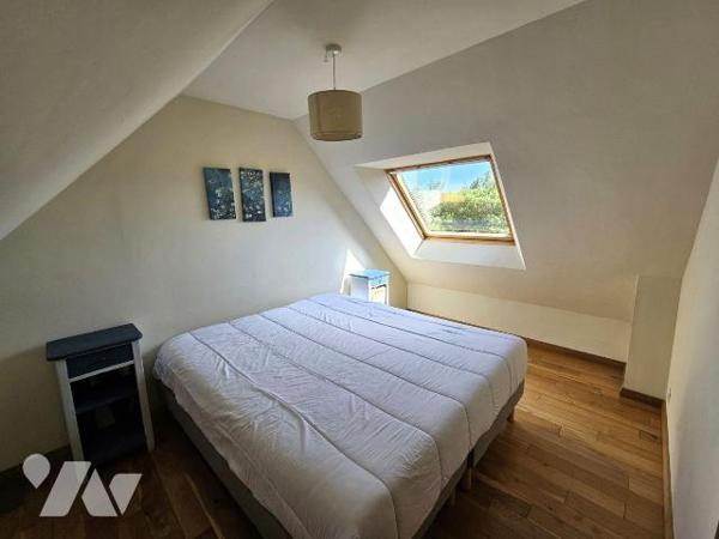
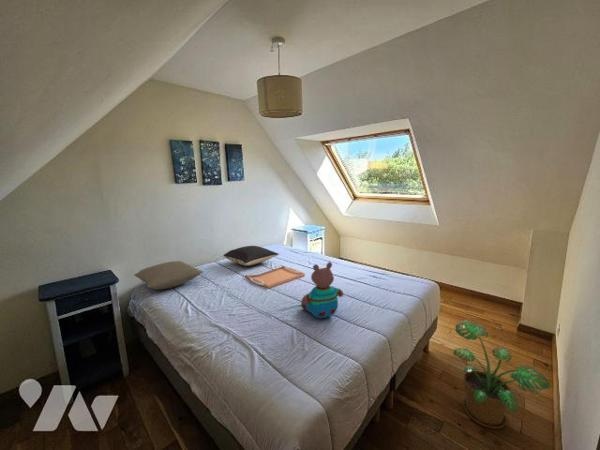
+ serving tray (275, 275)
+ pillow (251, 254)
+ potted plant (492, 375)
+ teddy bear (319, 287)
+ pillow (168, 274)
